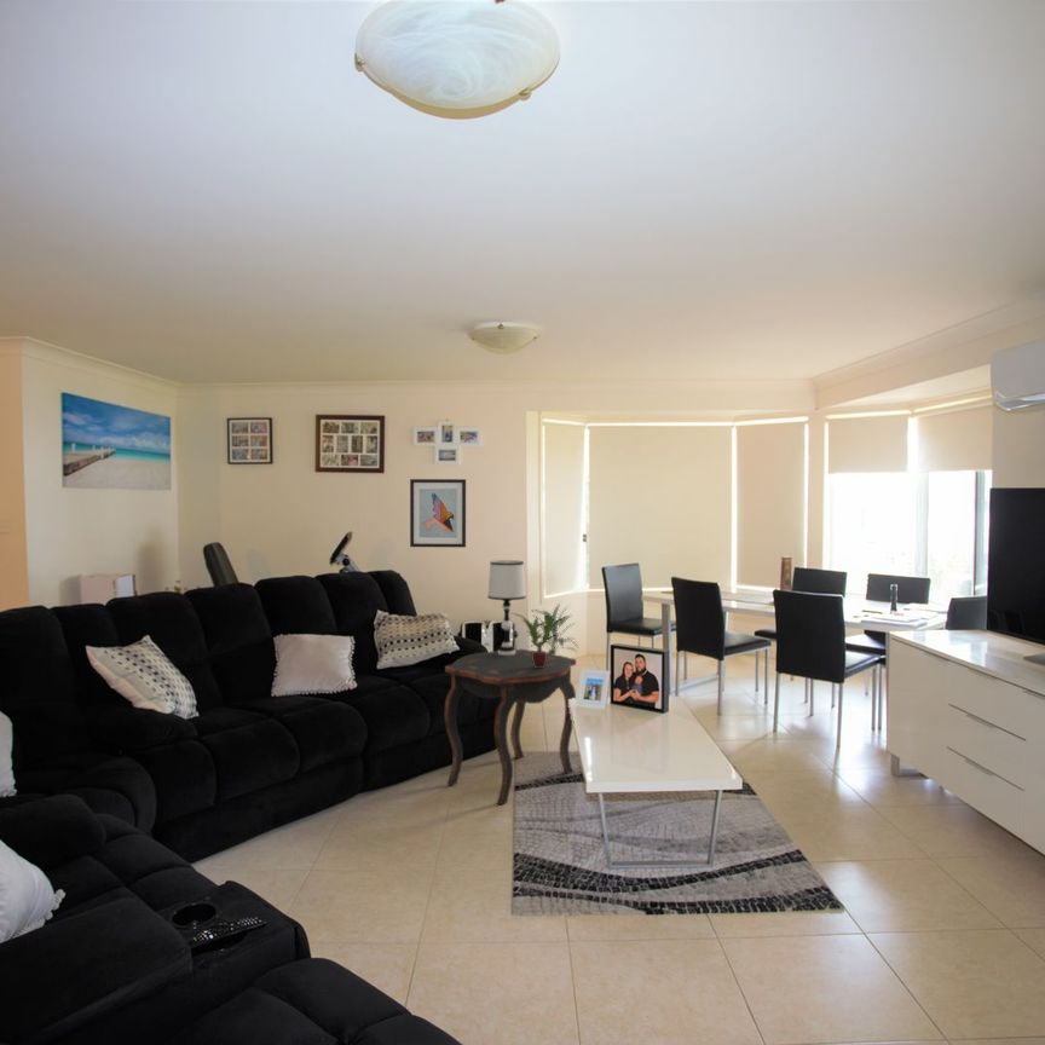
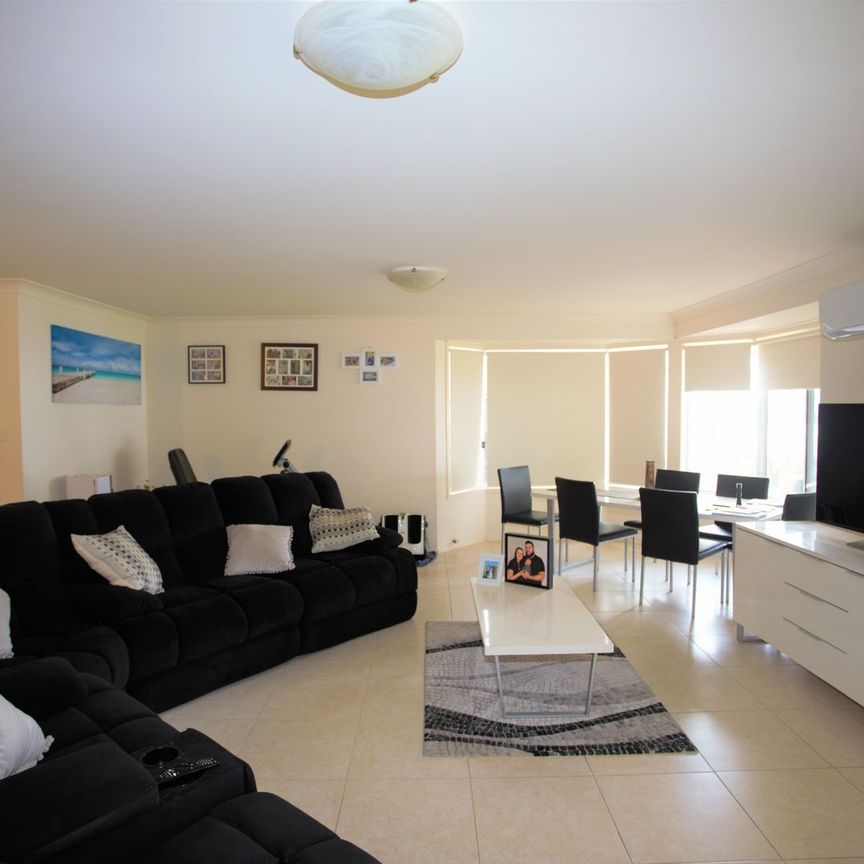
- potted plant (535, 639)
- side table (513, 720)
- indoor plant (552, 640)
- wall art (438, 513)
- table lamp (506, 607)
